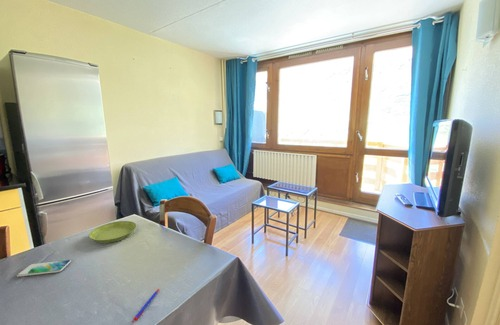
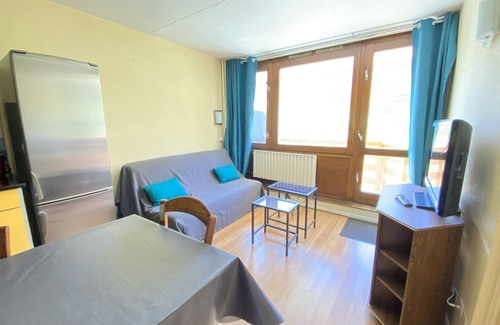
- saucer (114, 232)
- pen (147, 303)
- smartphone (45, 267)
